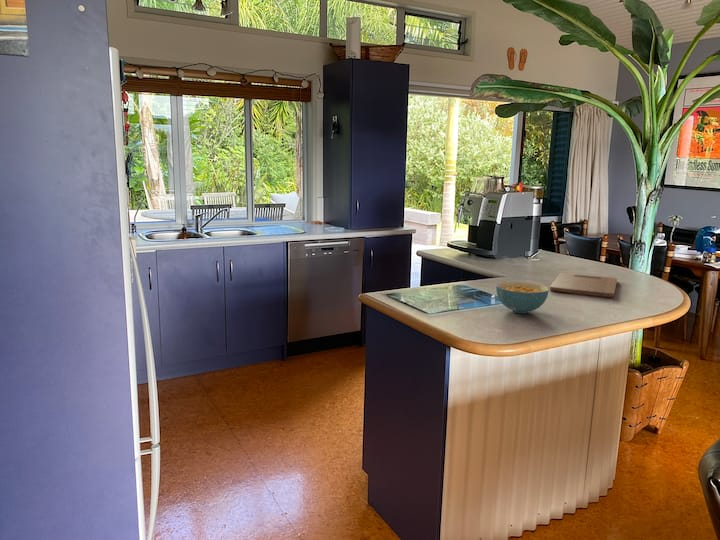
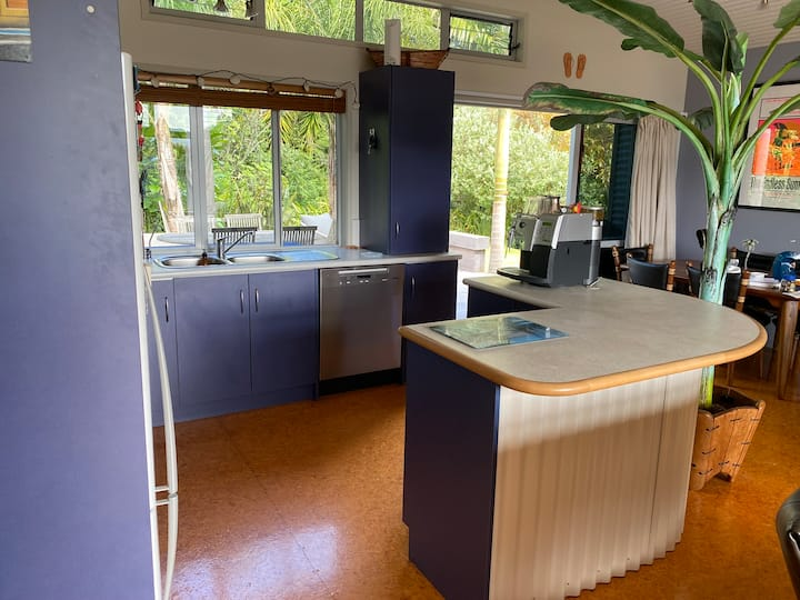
- cutting board (584, 284)
- cereal bowl (521, 299)
